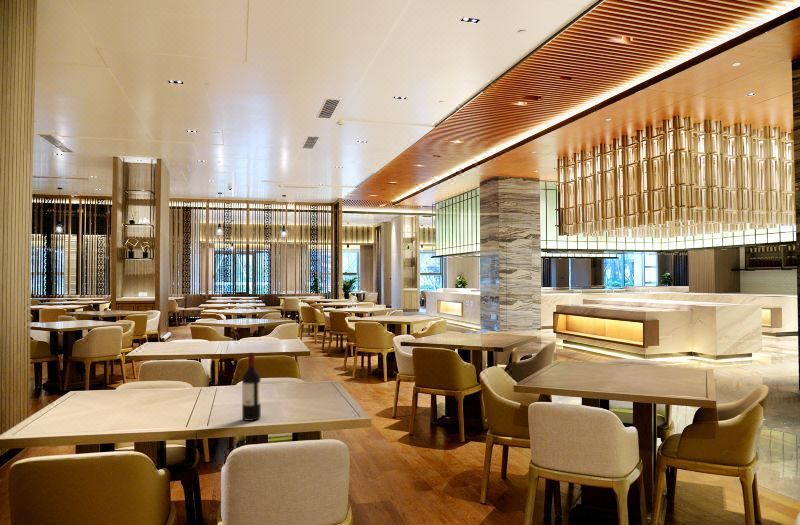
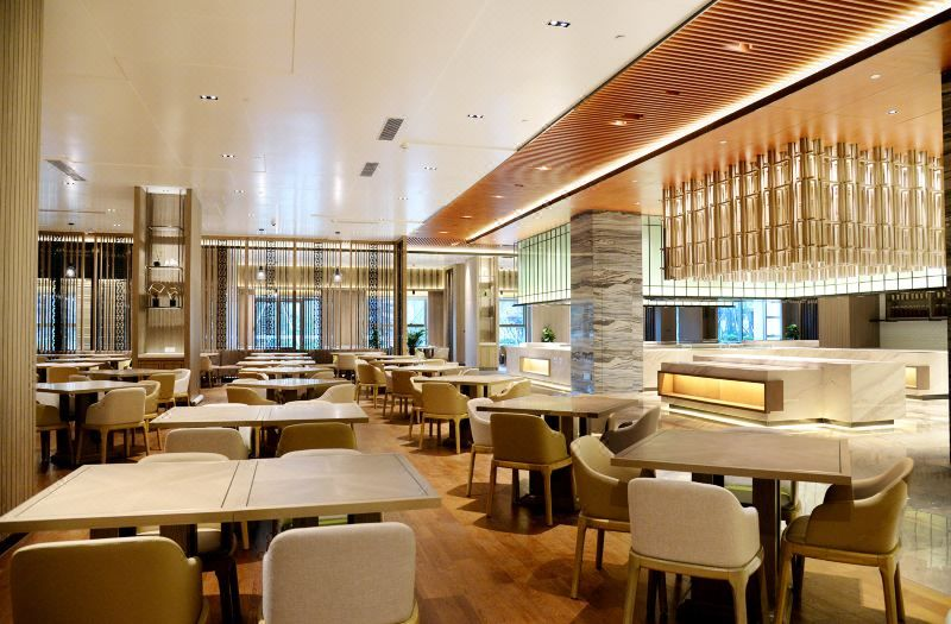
- wine bottle (251, 385)
